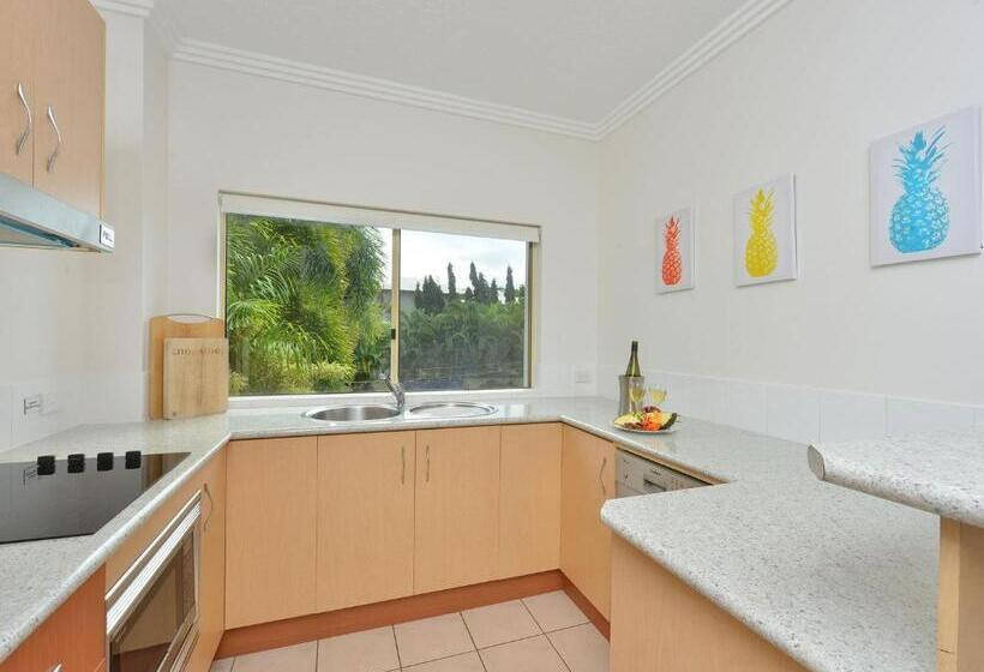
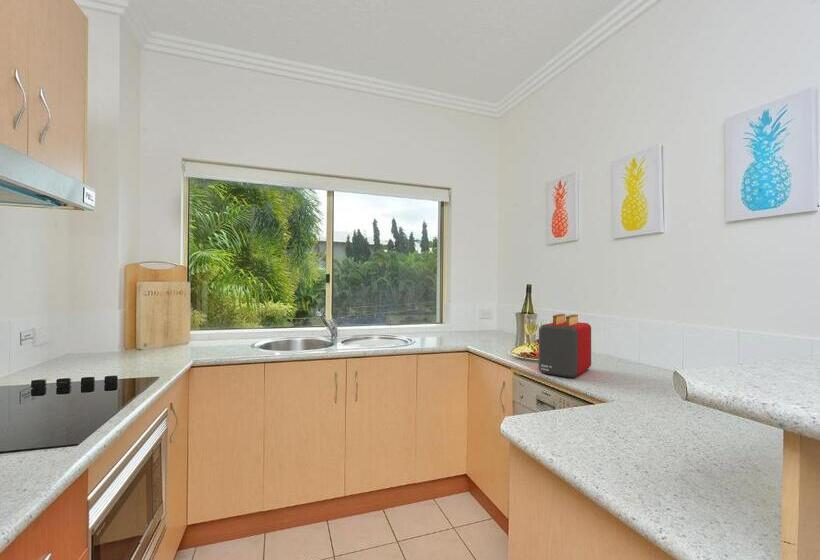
+ toaster (565, 342)
